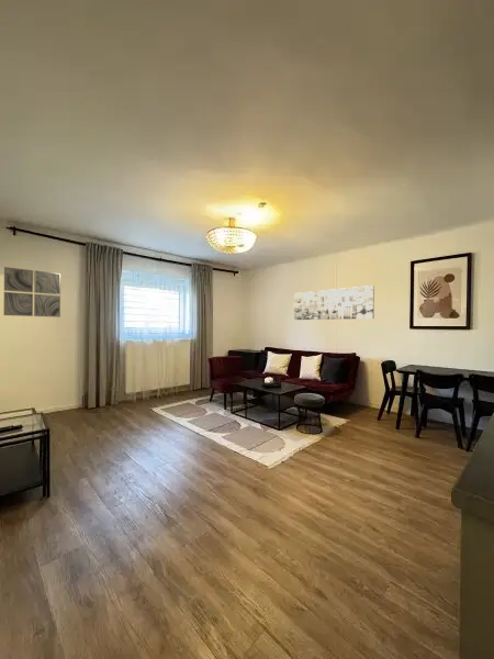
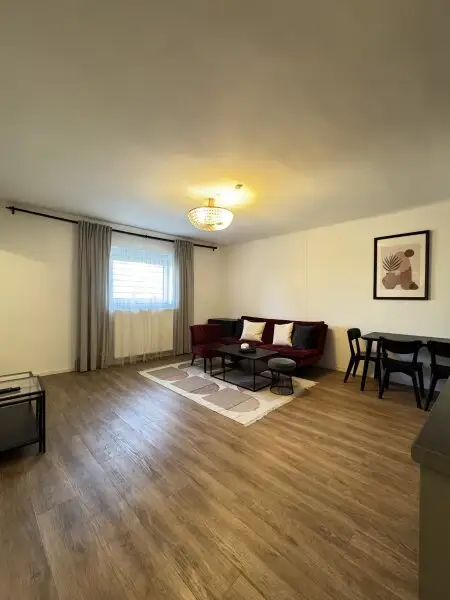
- wall art (329, 304)
- wall art (34, 292)
